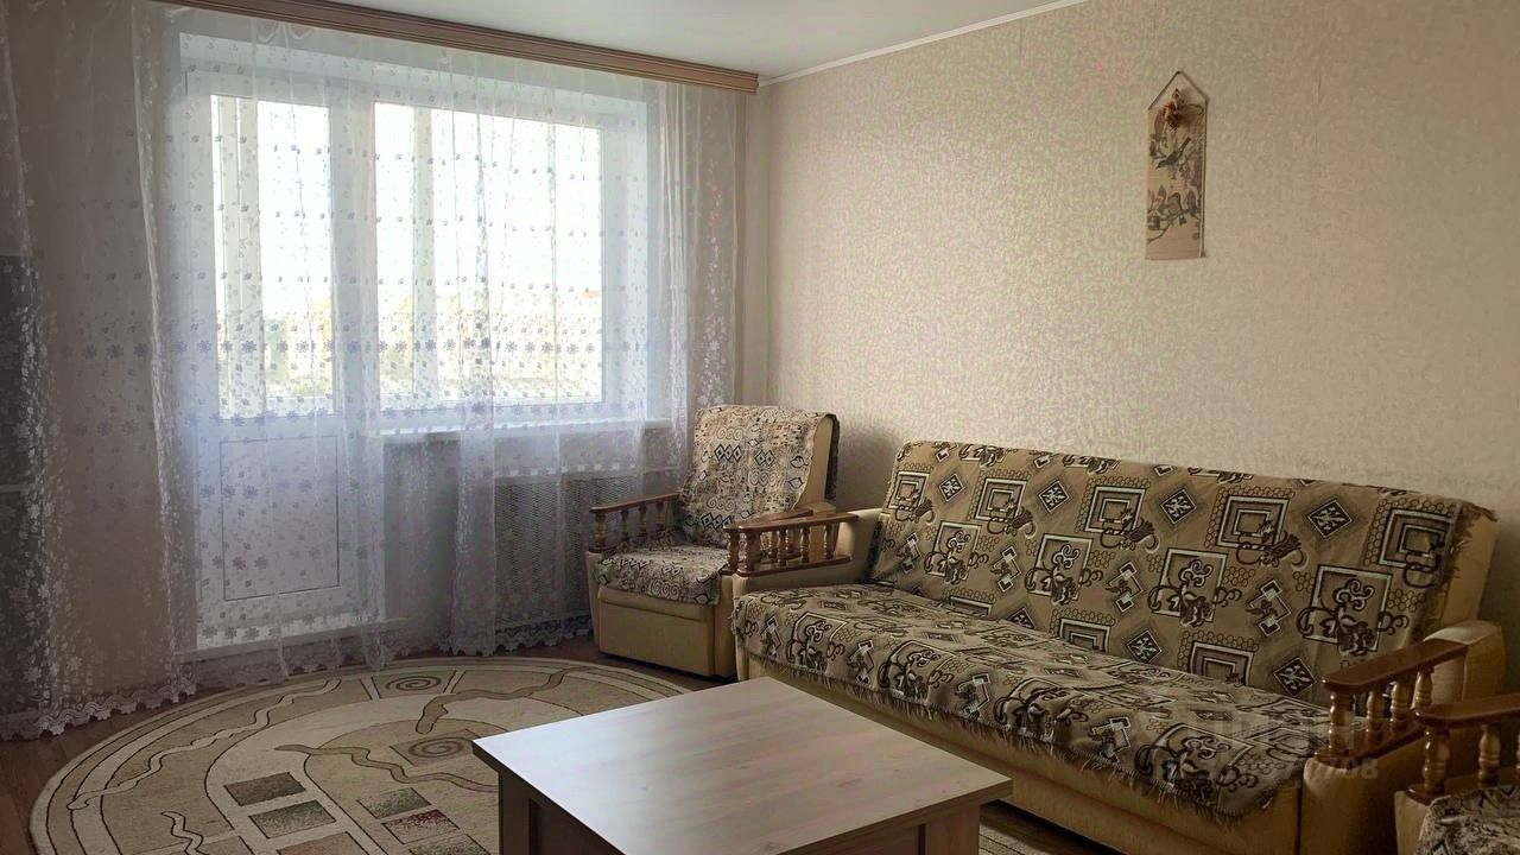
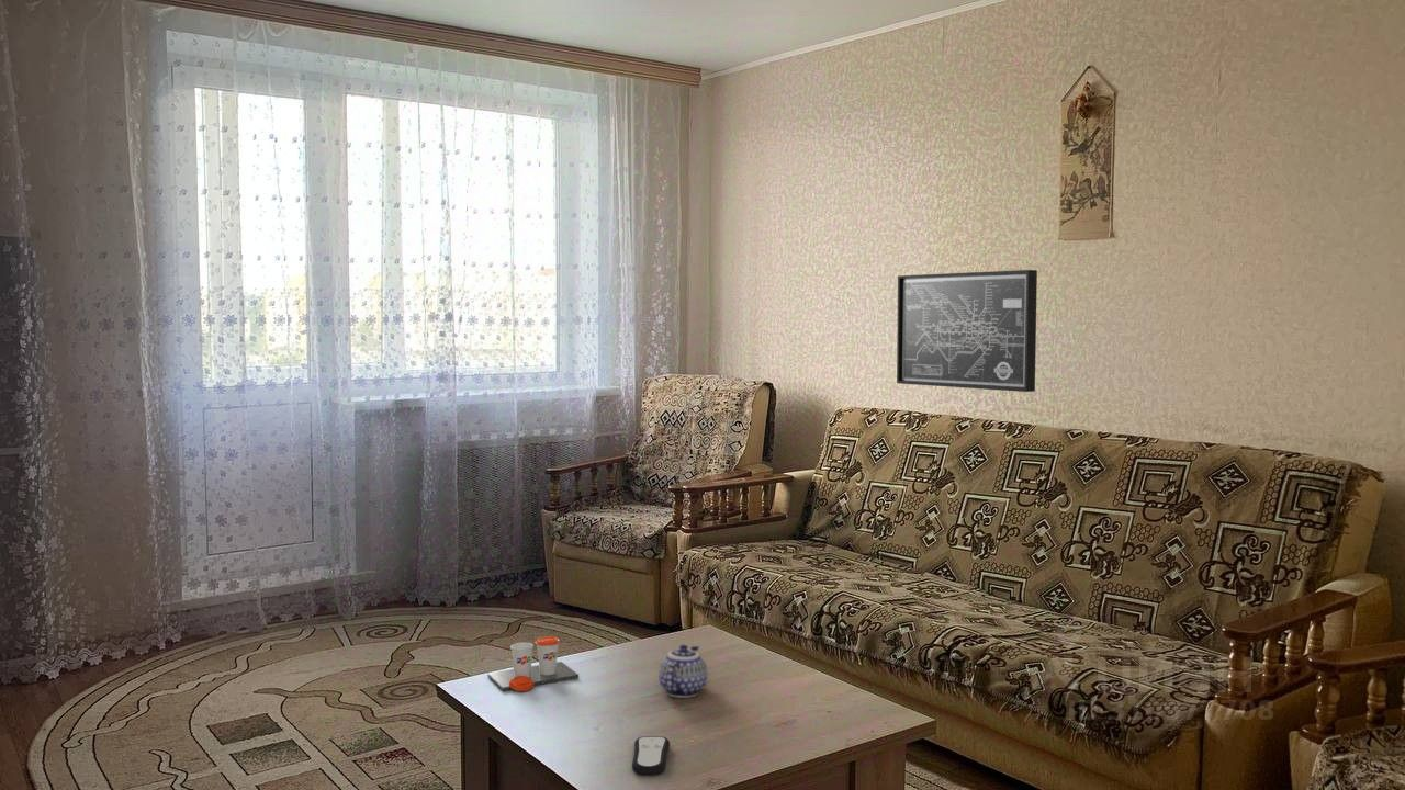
+ wall art (962, 330)
+ cup (531, 659)
+ remote control (650, 754)
+ teapot (683, 668)
